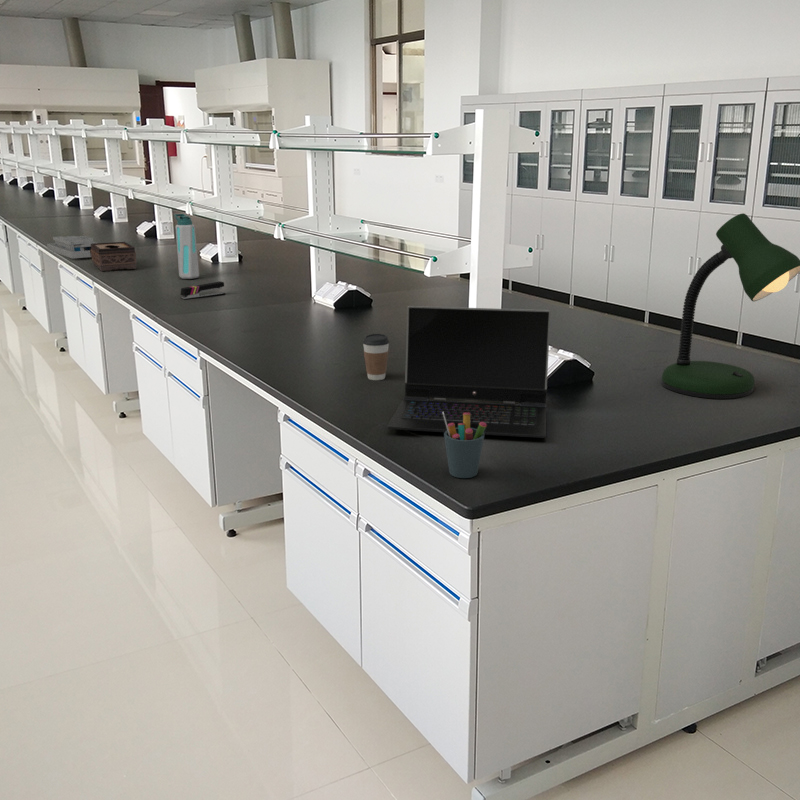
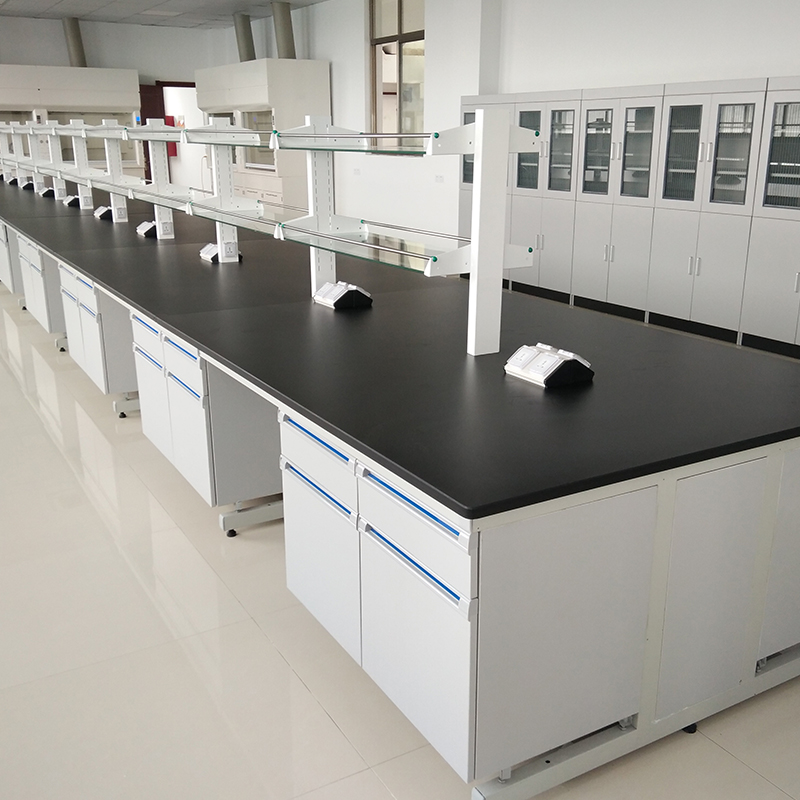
- water bottle (185, 246)
- stapler (202, 290)
- pen holder (464, 442)
- desk organizer (74, 244)
- coffee cup (376, 357)
- desk lamp (745, 292)
- laptop computer (471, 369)
- tissue box (113, 255)
